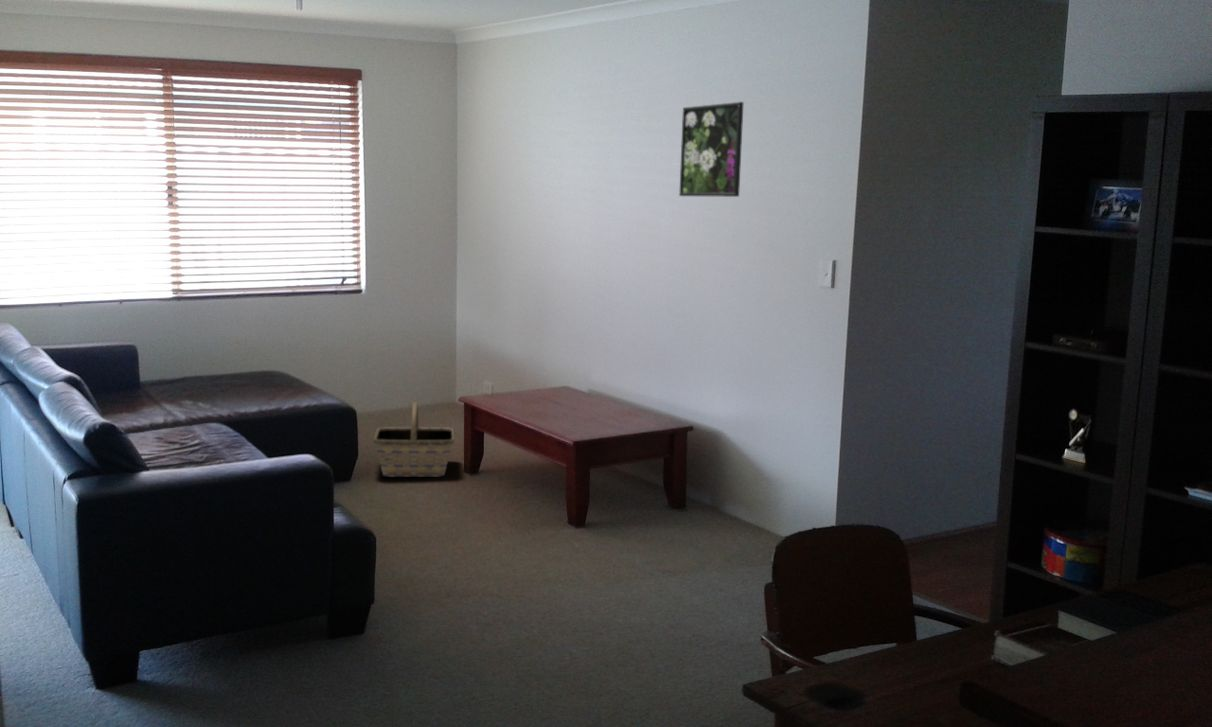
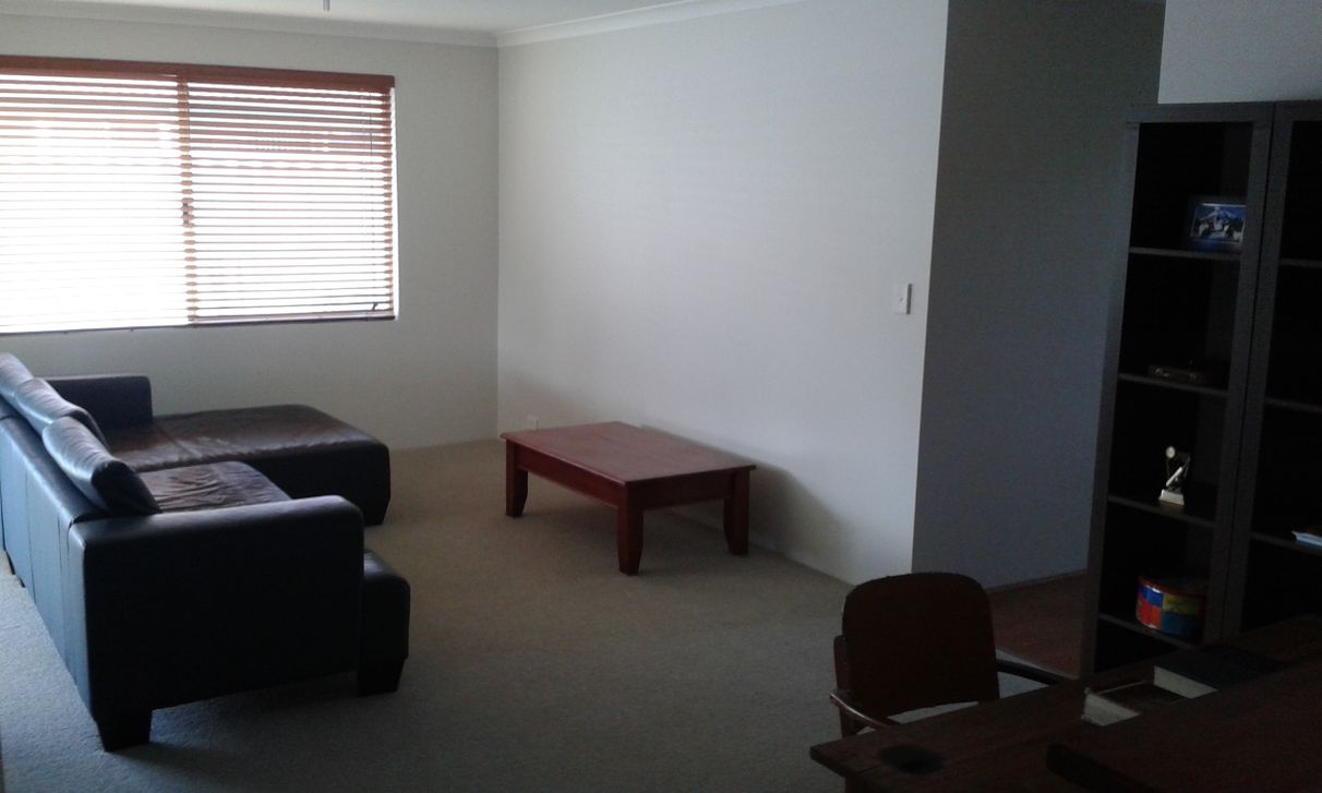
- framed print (710, 150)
- basket (414, 436)
